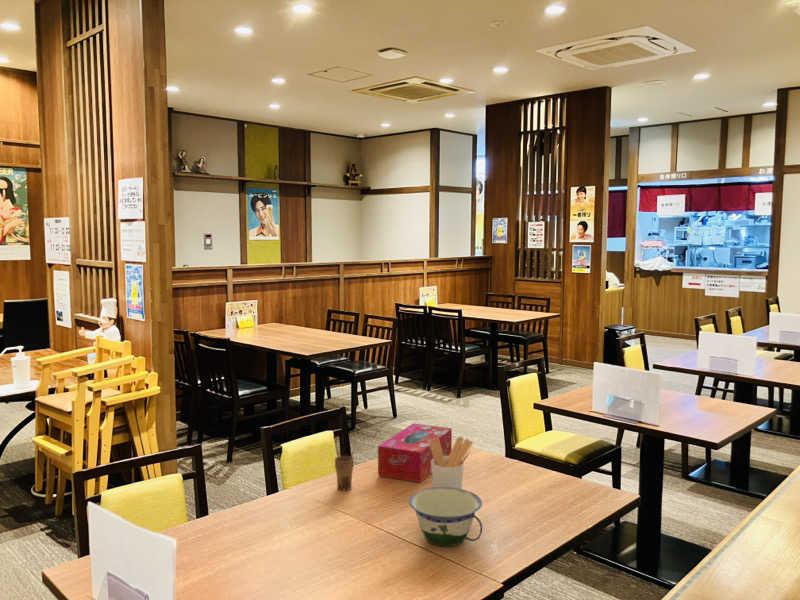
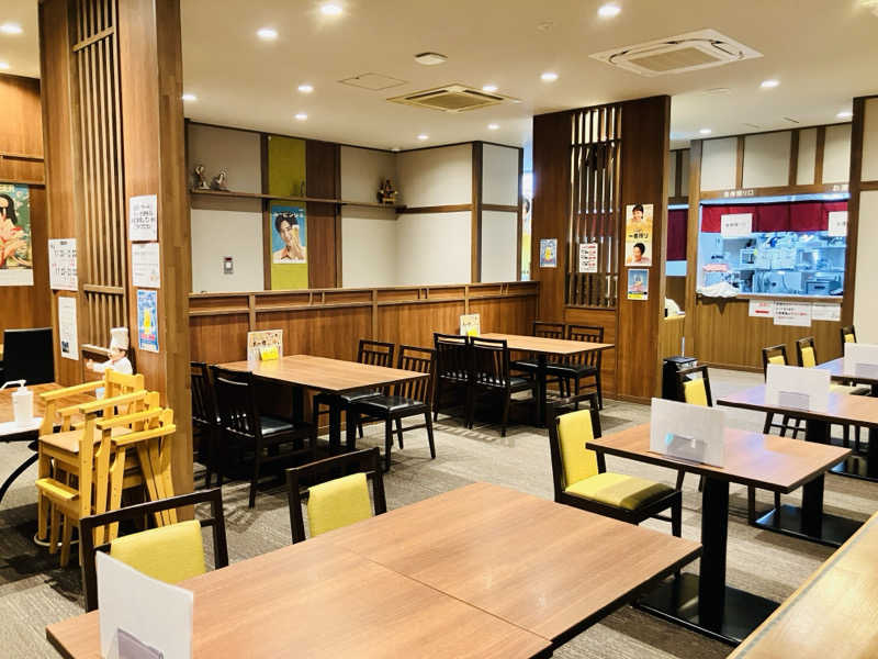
- tissue box (416, 450)
- utensil holder (452, 469)
- bowl (446, 519)
- cup (344, 469)
